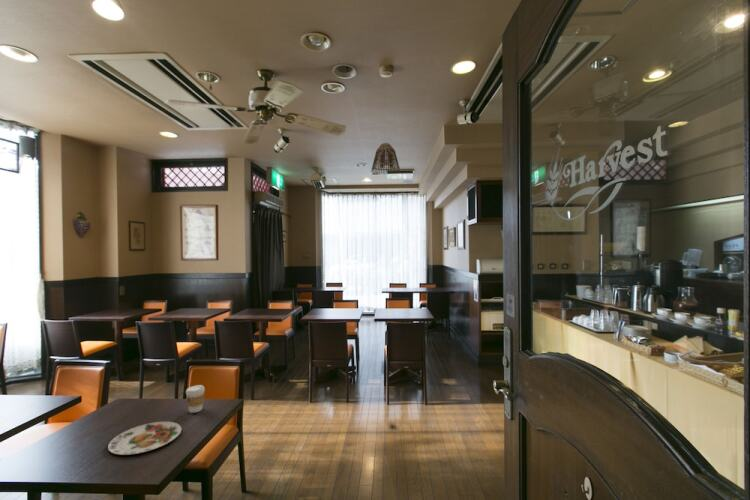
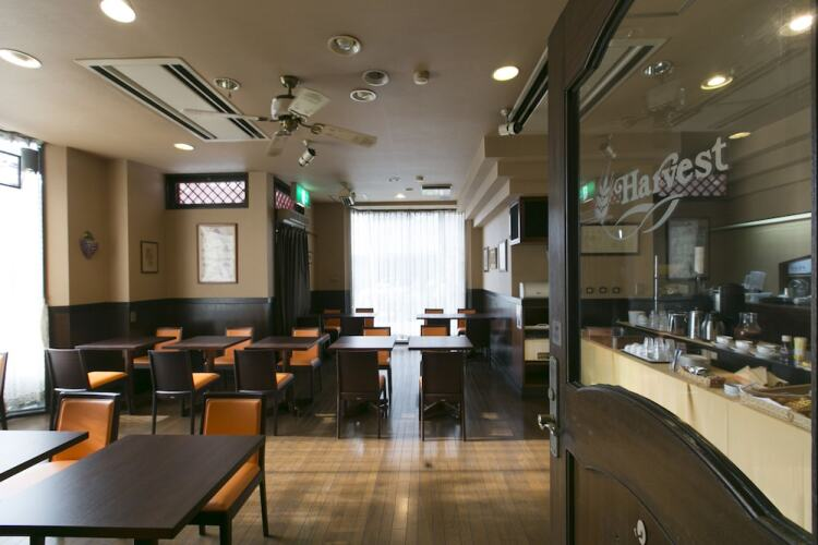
- coffee cup (195, 398)
- lamp shade (386, 157)
- plate (146, 437)
